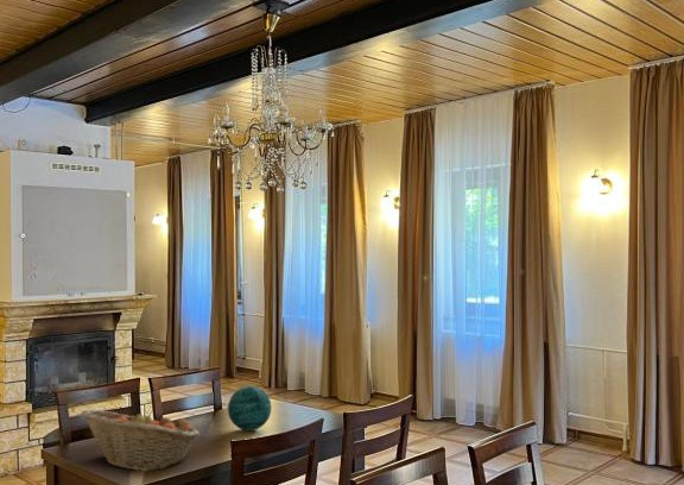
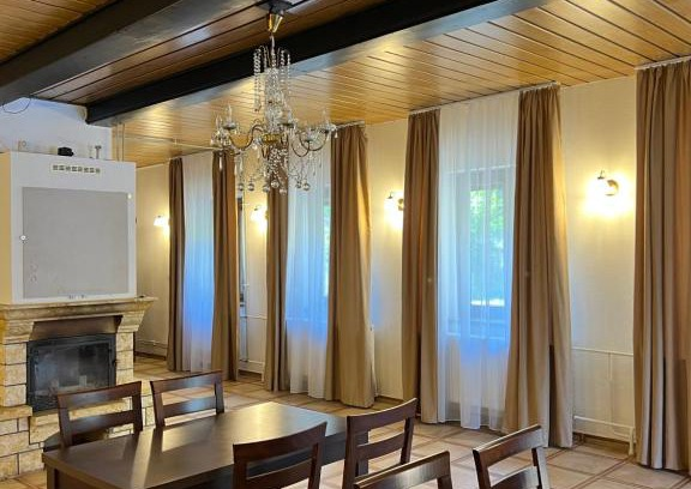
- decorative orb (249, 408)
- fruit basket (140, 433)
